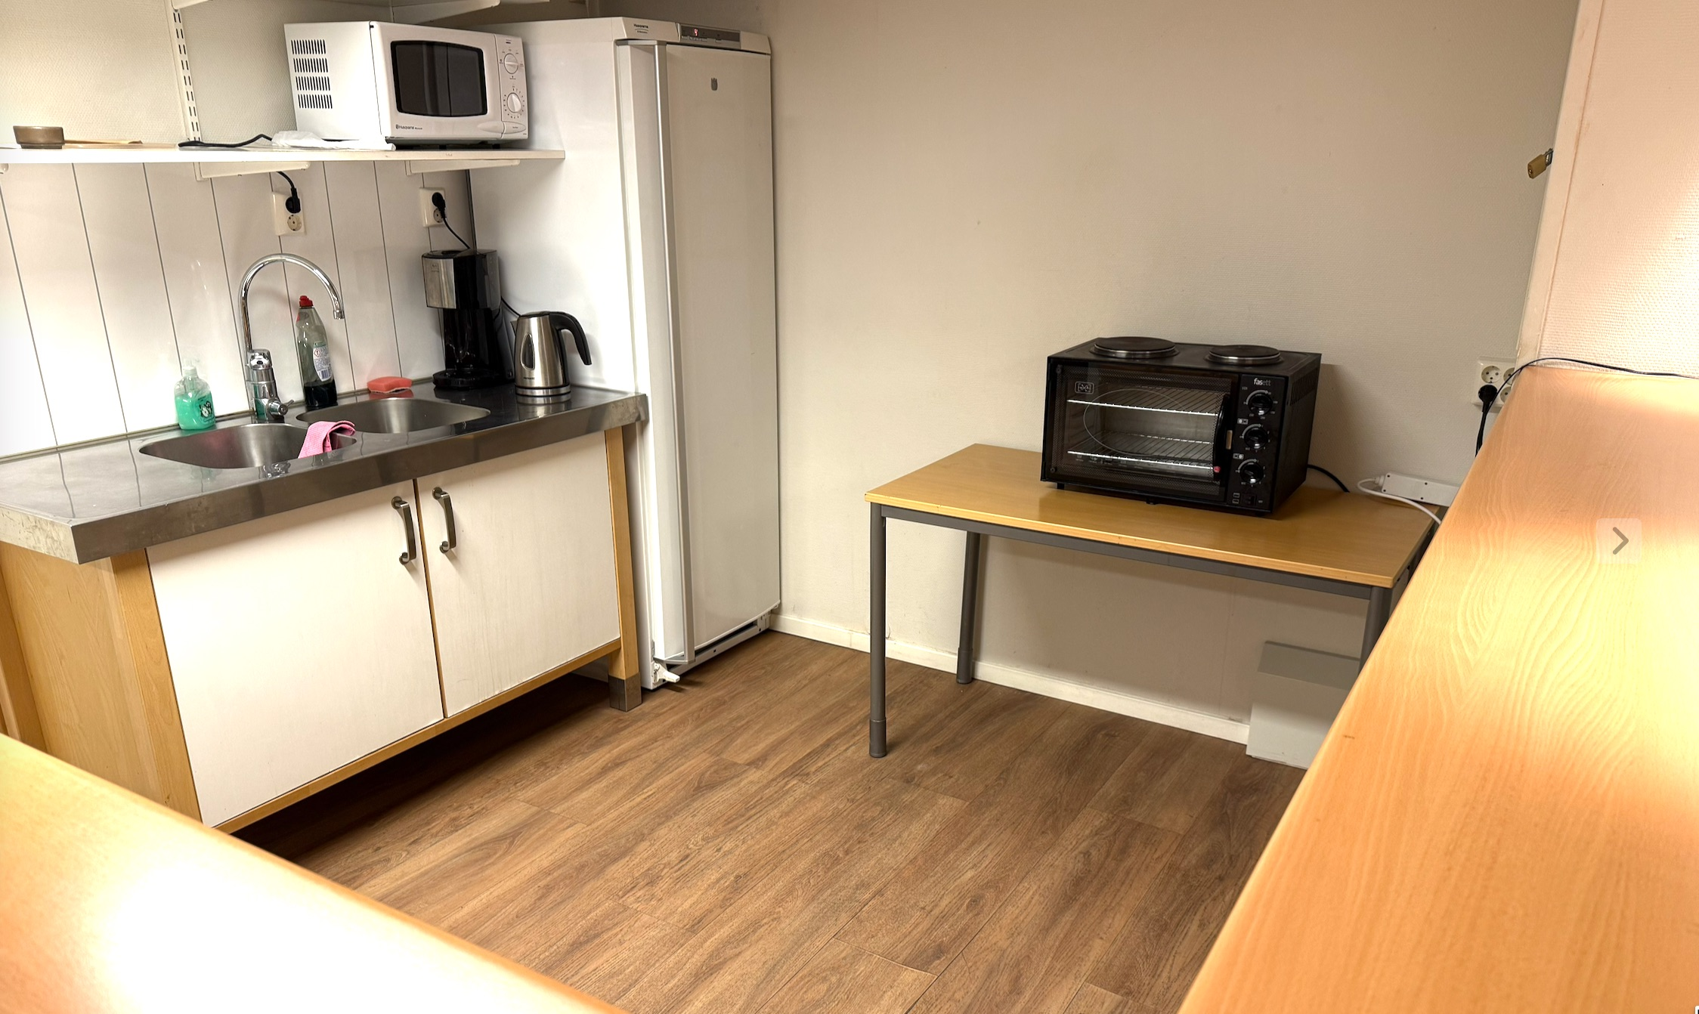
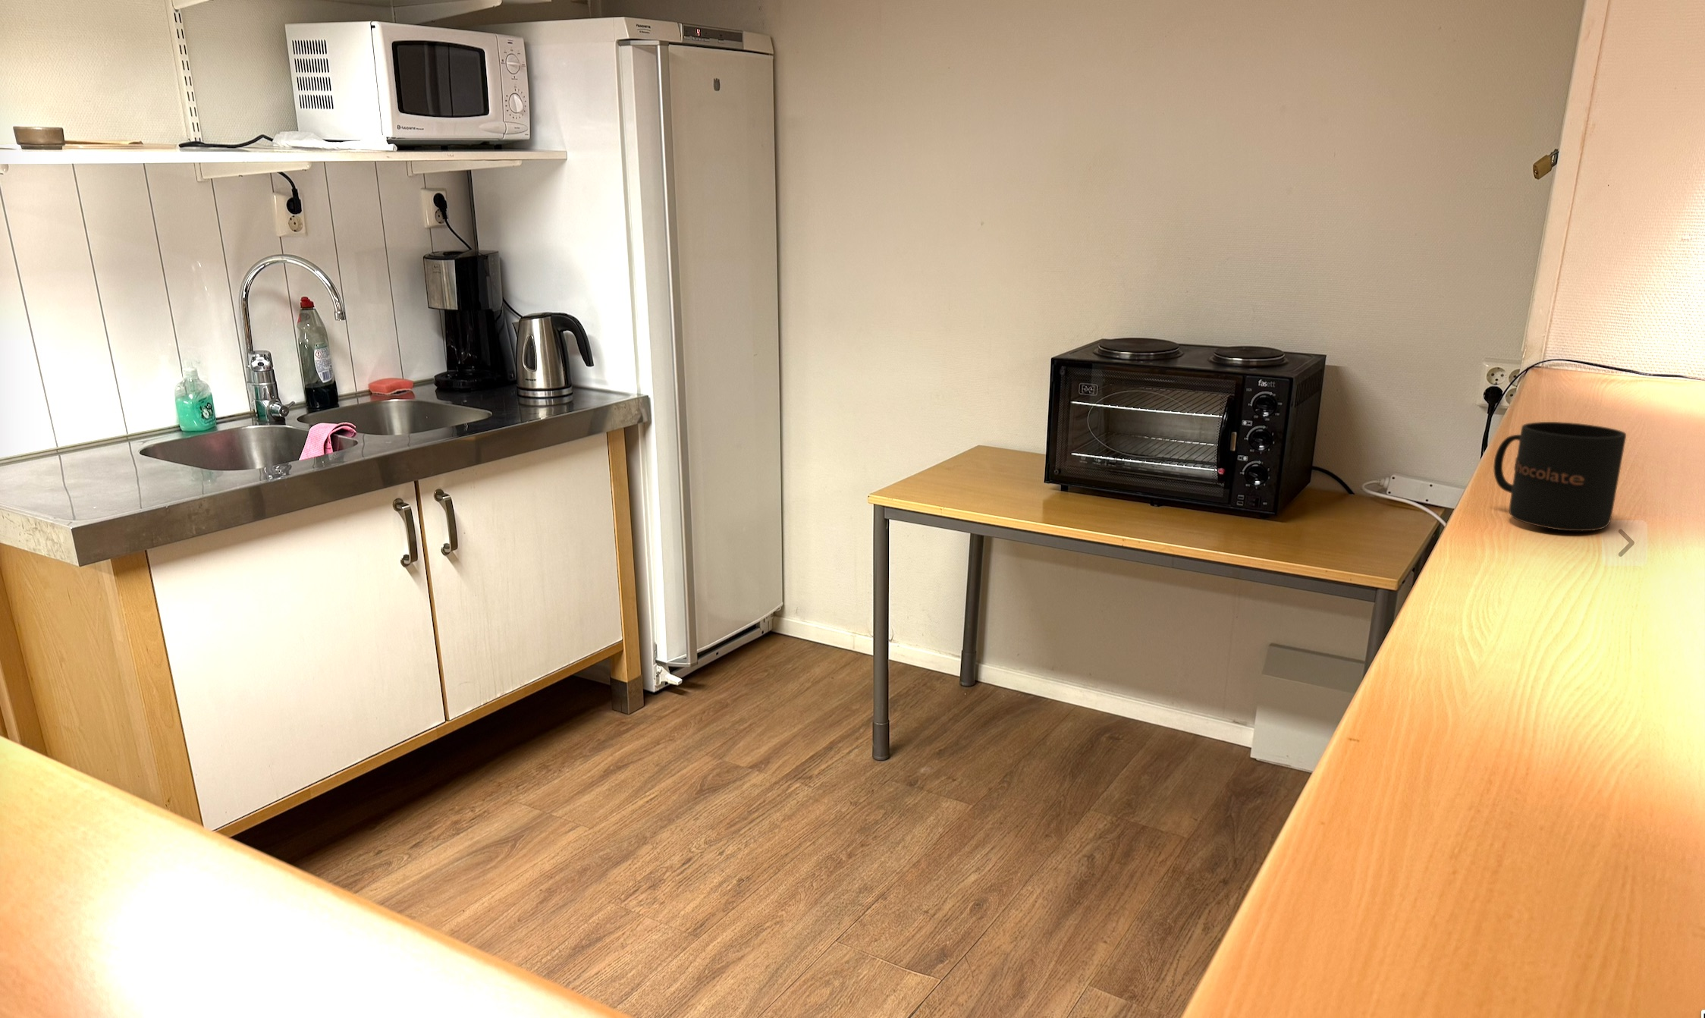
+ mug (1554, 473)
